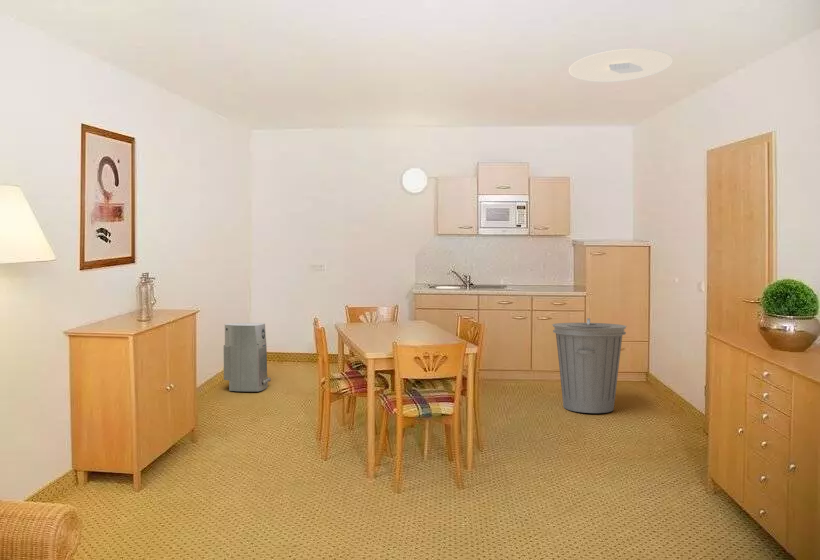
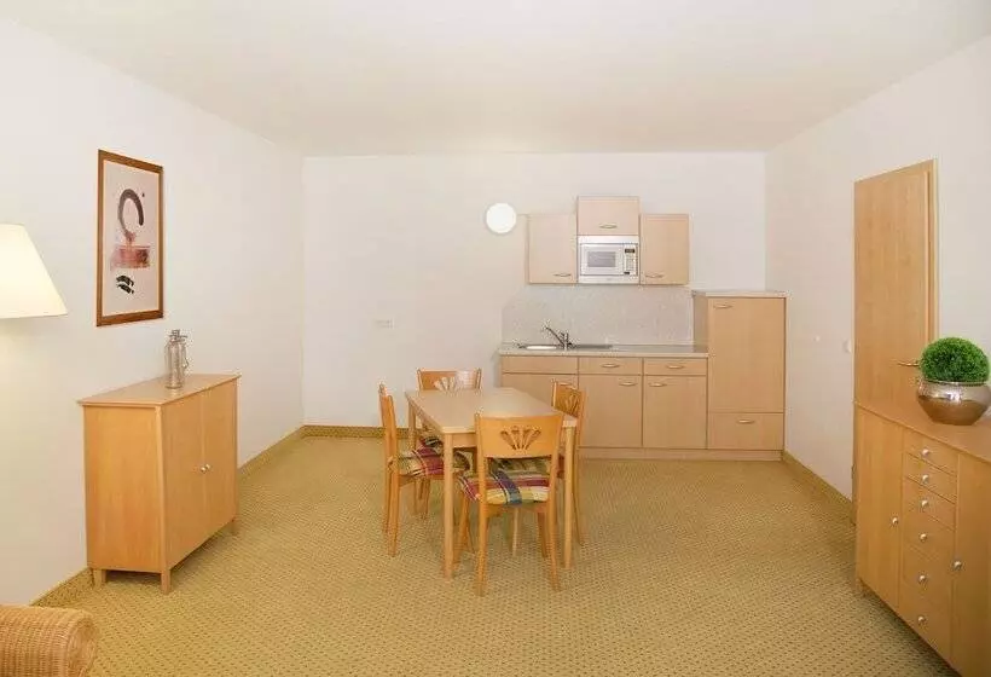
- trash can (588, 363)
- air purifier (246, 356)
- ceiling light (619, 61)
